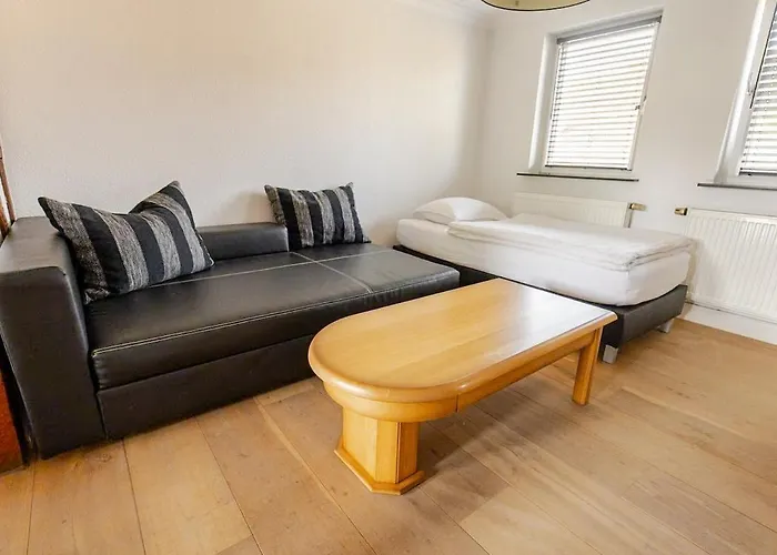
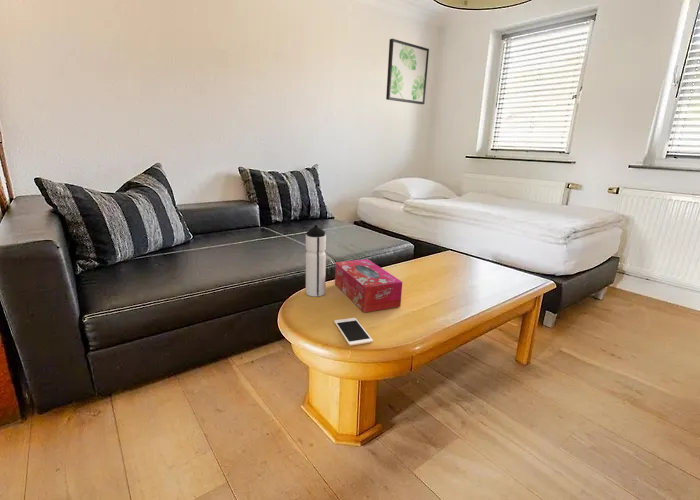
+ water bottle (315, 259)
+ tissue box (366, 283)
+ cell phone (352, 330)
+ wall art (408, 73)
